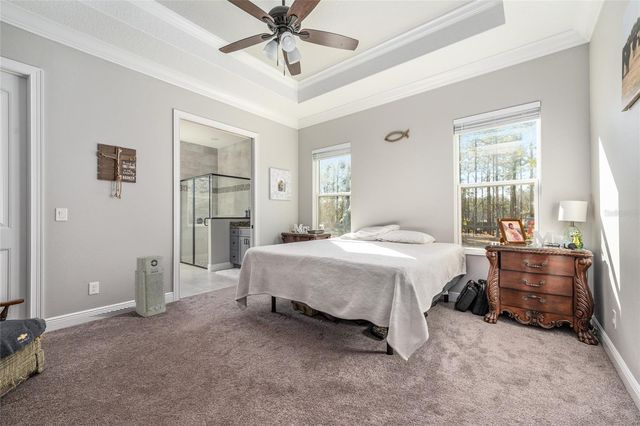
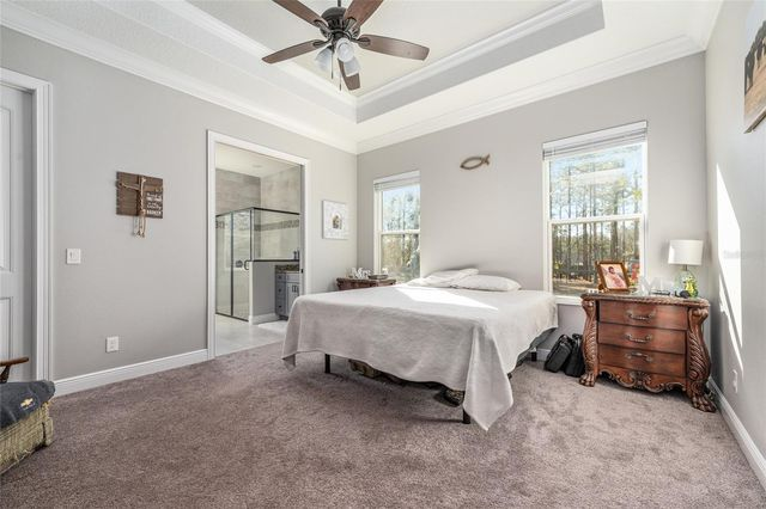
- air purifier (149, 283)
